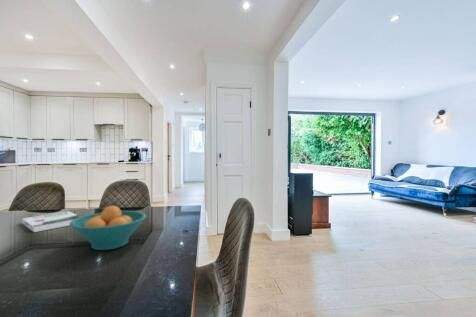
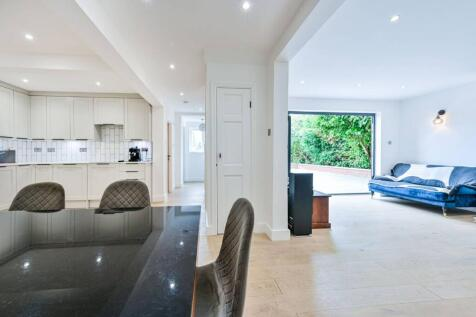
- fruit bowl (110, 225)
- book (53, 220)
